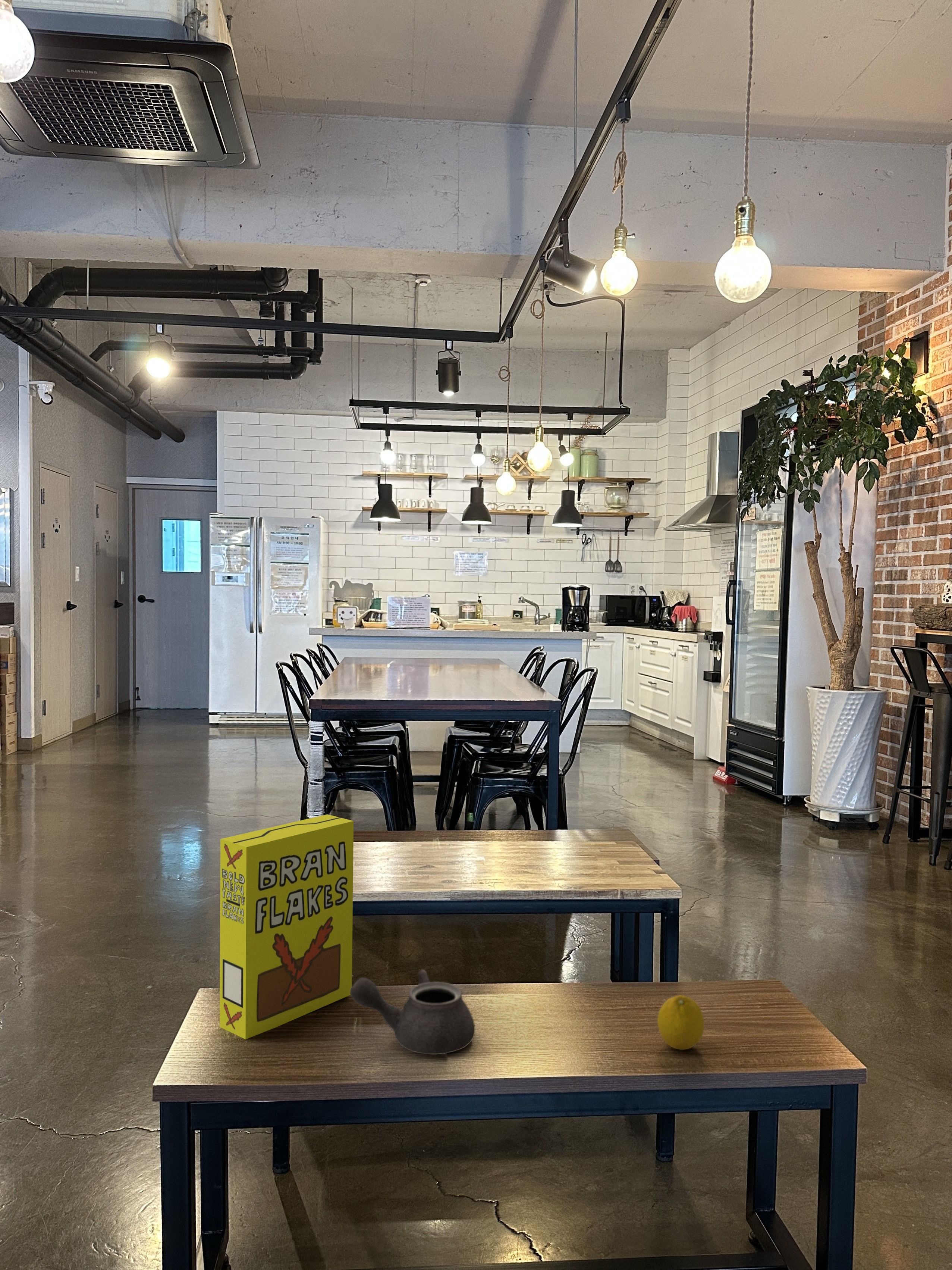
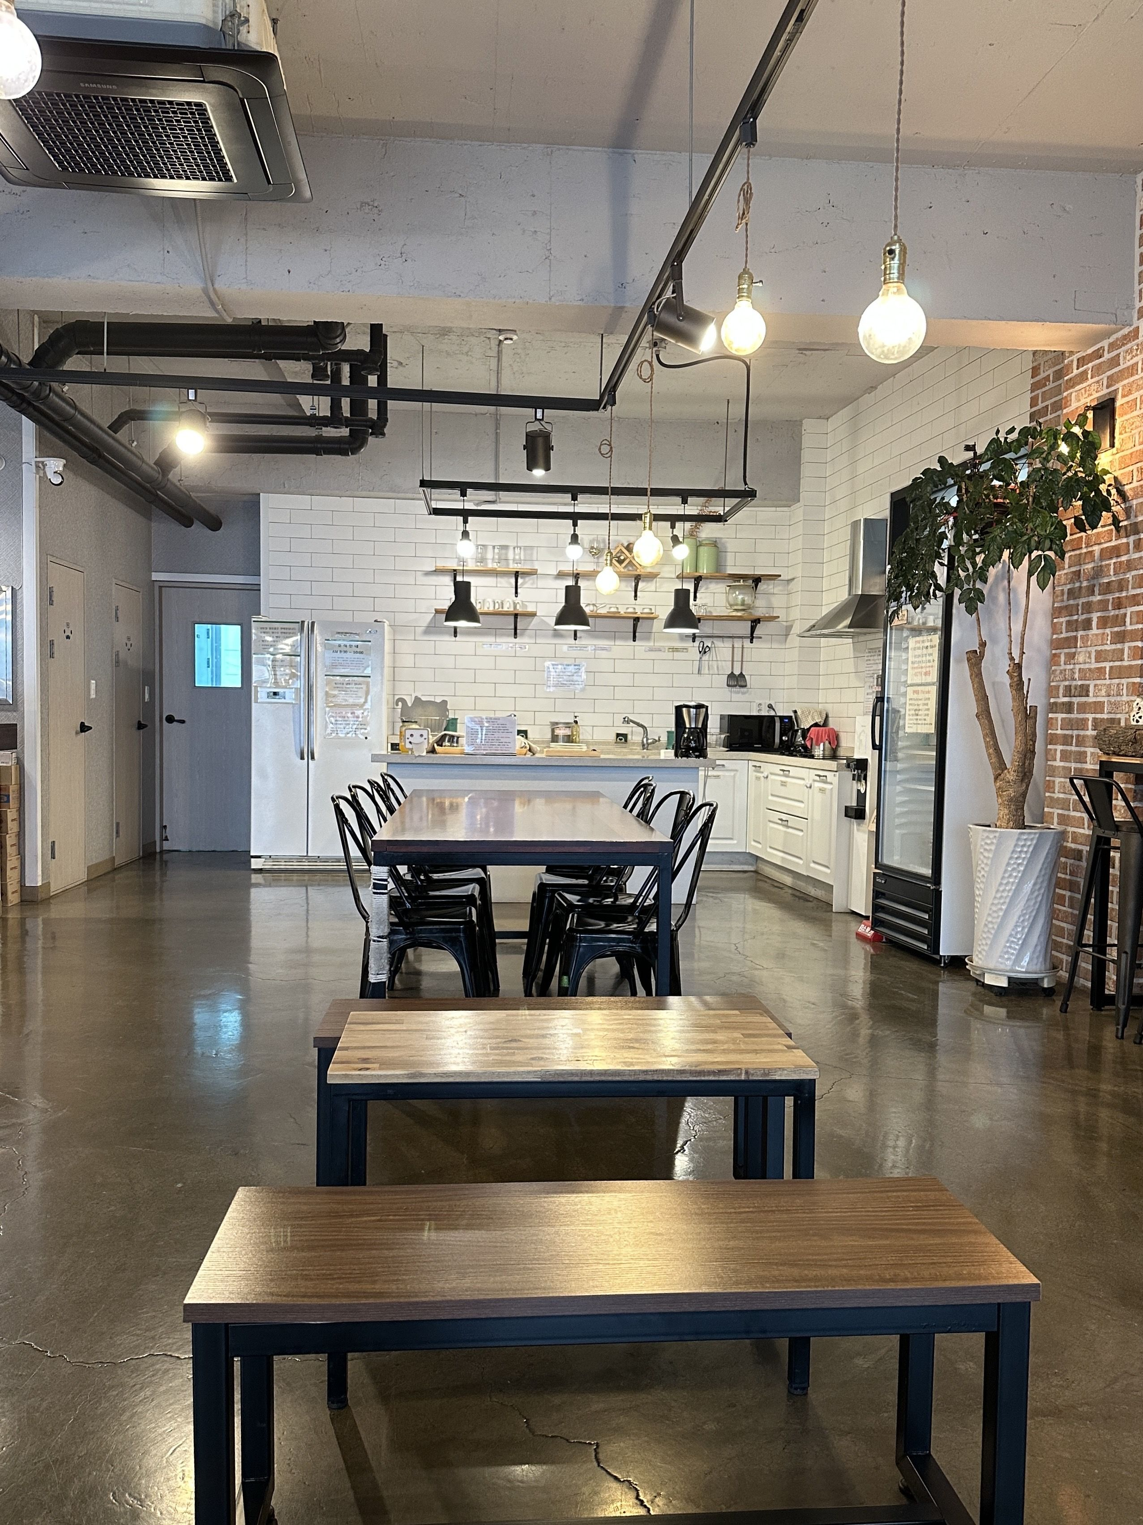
- cereal box (289, 920)
- fruit (681, 1020)
- teapot (412, 1007)
